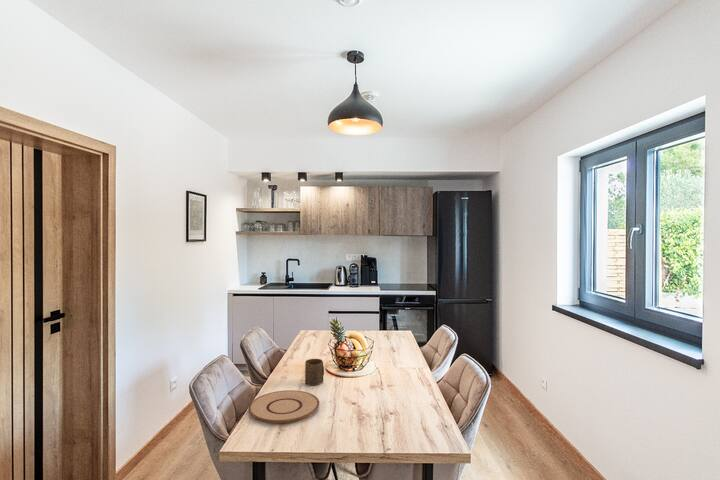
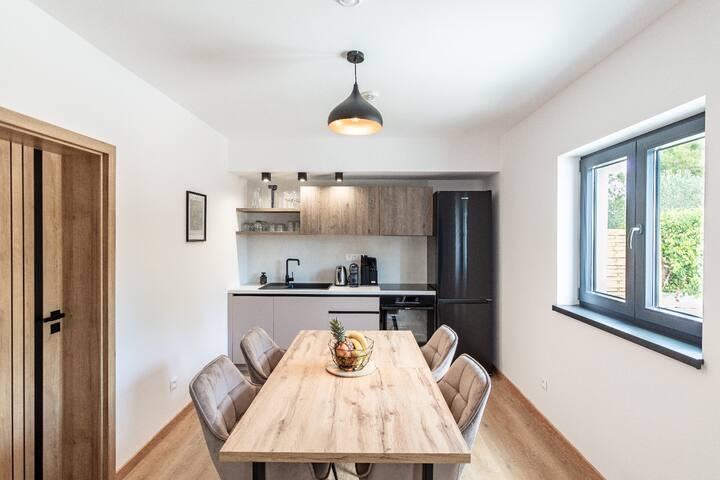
- cup (314, 371)
- plate (284, 406)
